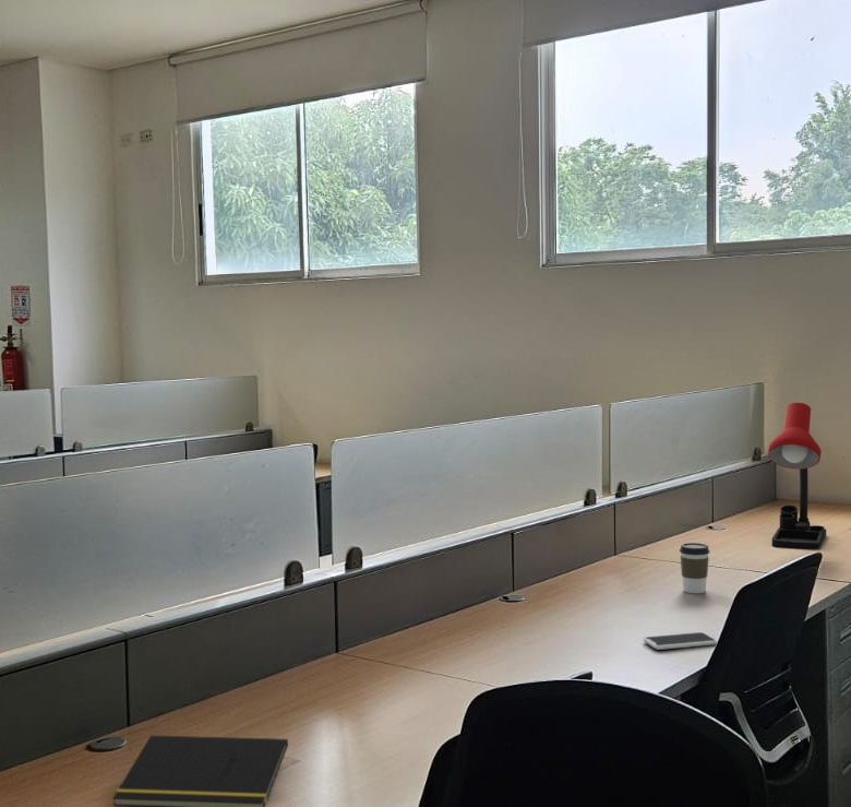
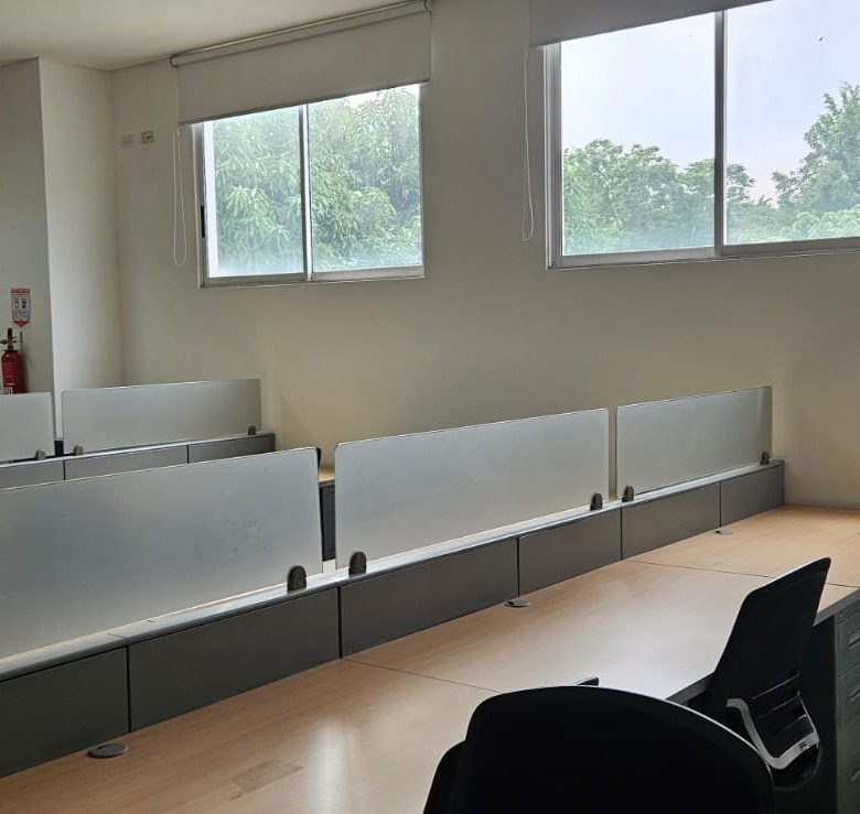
- desk lamp (800, 472)
- notepad (204, 771)
- coffee cup (694, 568)
- smartphone (680, 640)
